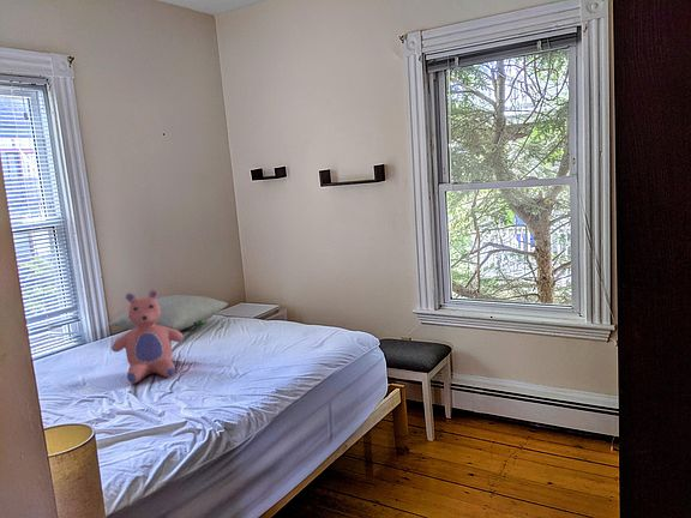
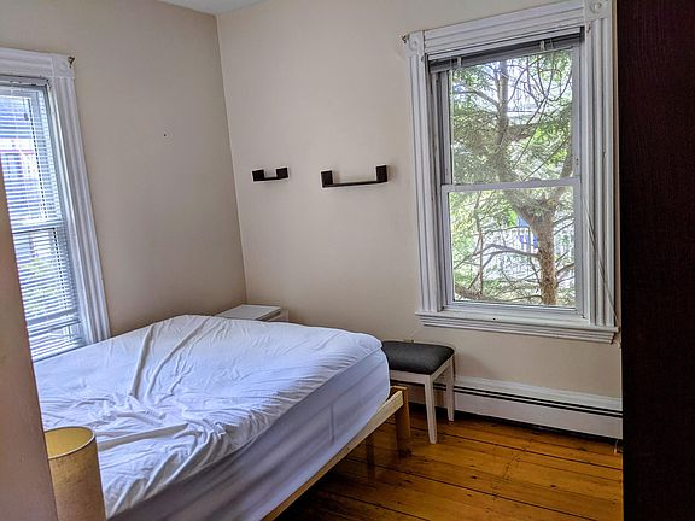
- pillow (170, 313)
- teddy bear (146, 333)
